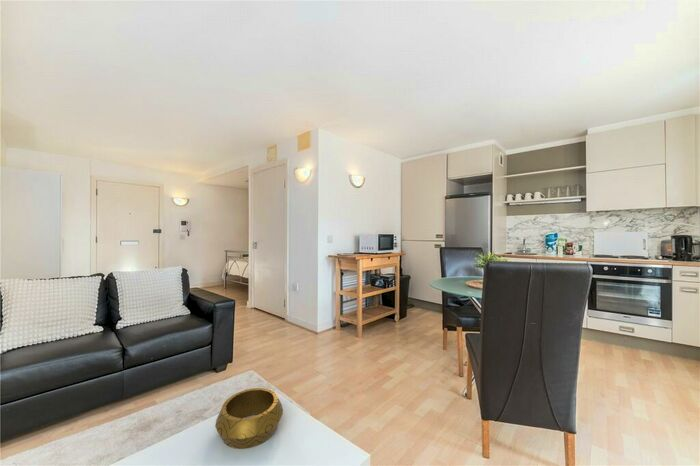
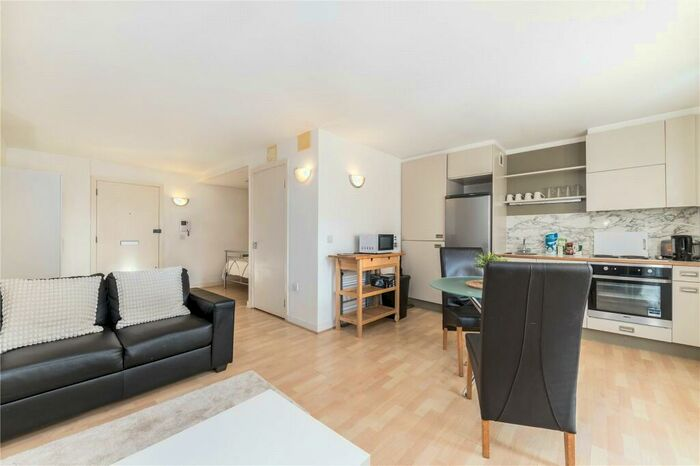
- decorative bowl (250, 414)
